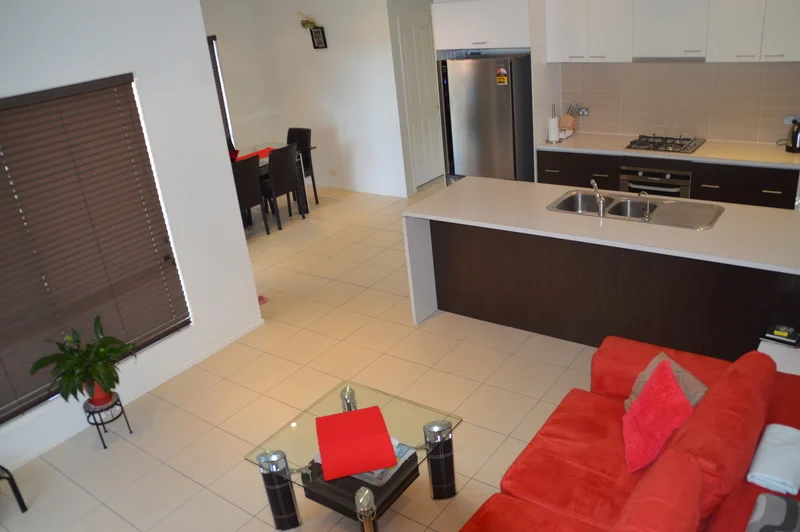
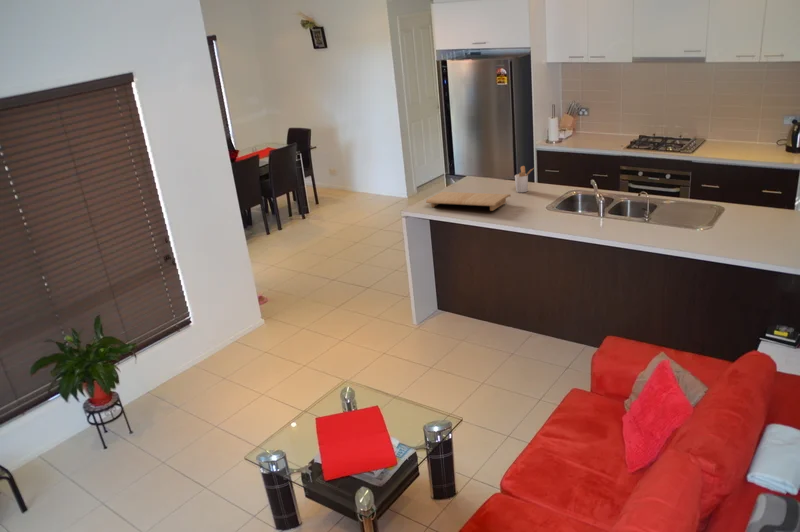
+ utensil holder (524, 179)
+ cutting board (468, 201)
